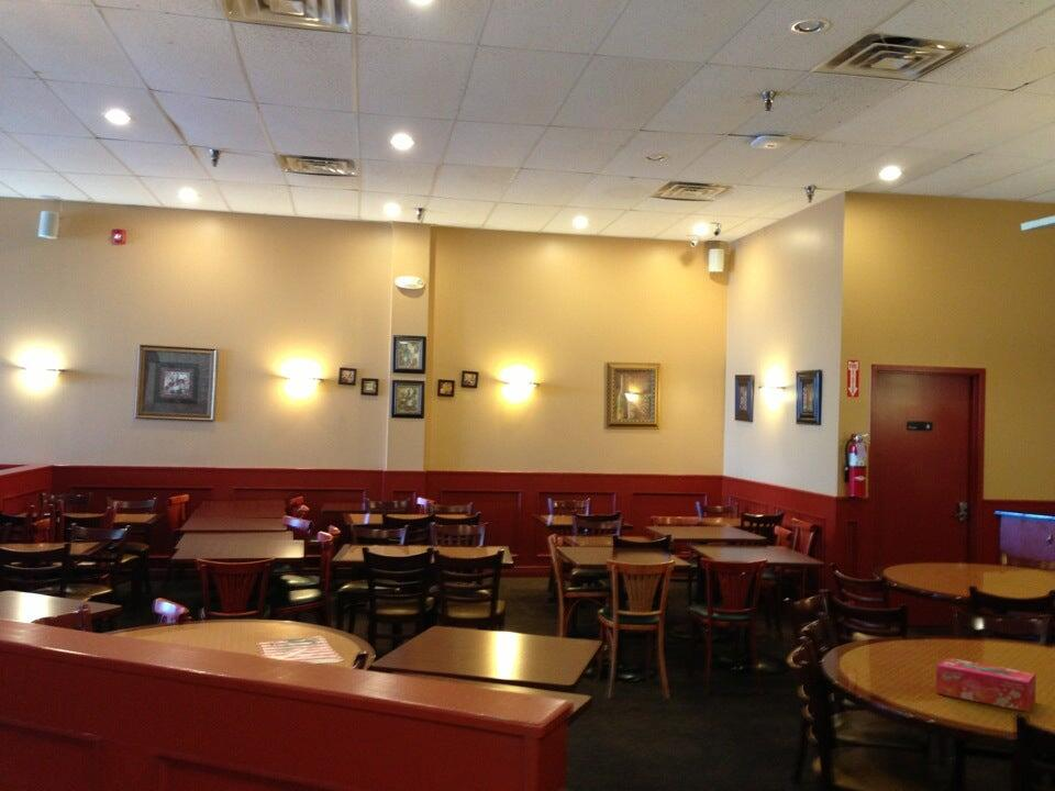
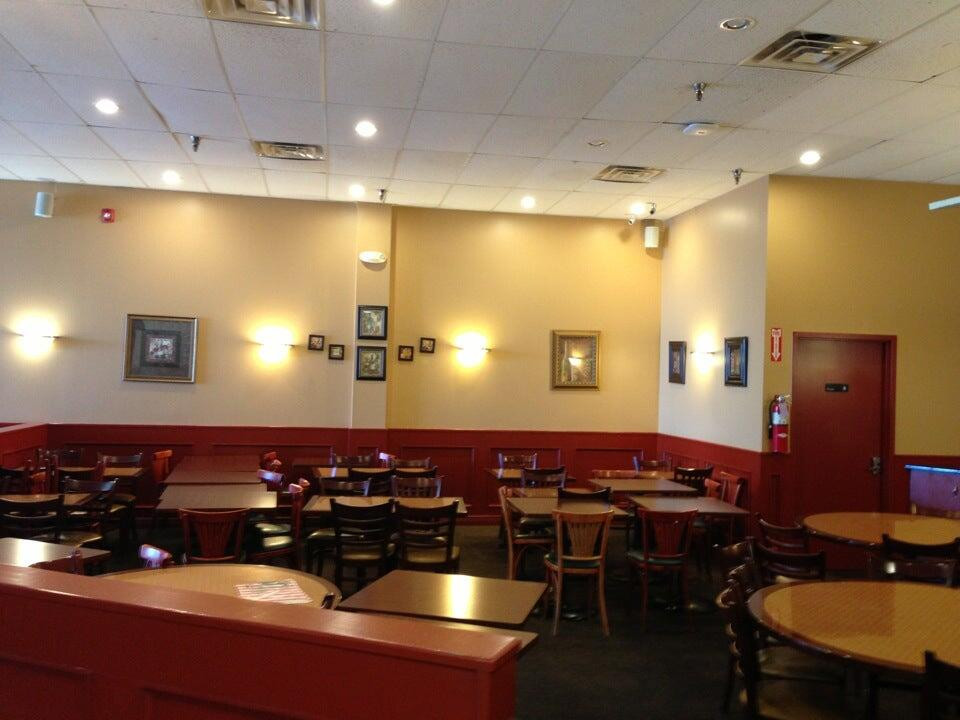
- tissue box (985, 683)
